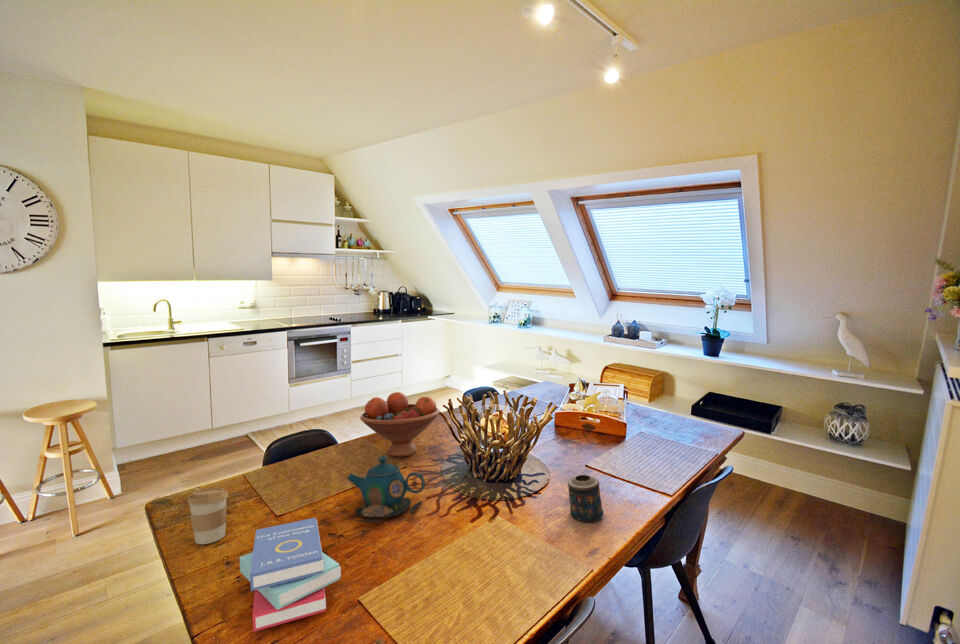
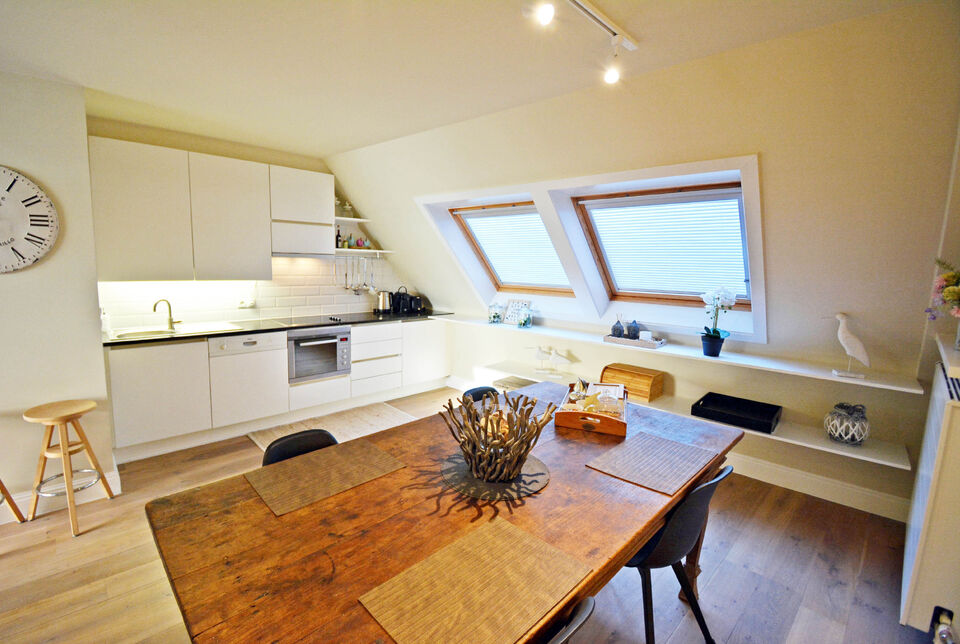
- teapot (384, 481)
- coffee cup (209, 513)
- candle (584, 494)
- book (289, 567)
- fruit bowl (401, 424)
